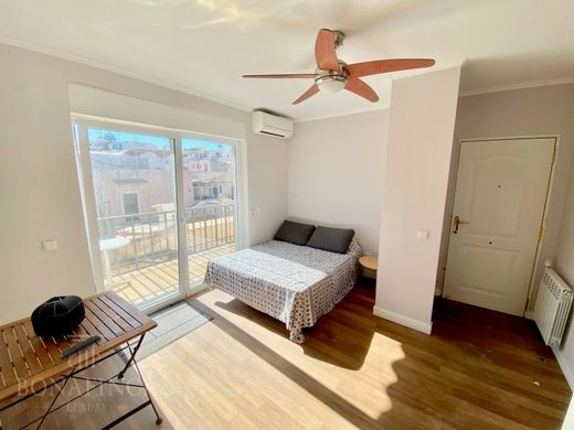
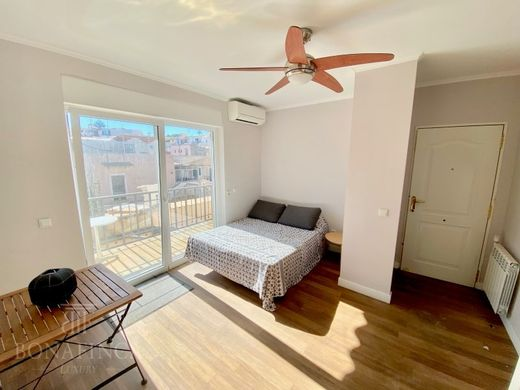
- remote control (81, 345)
